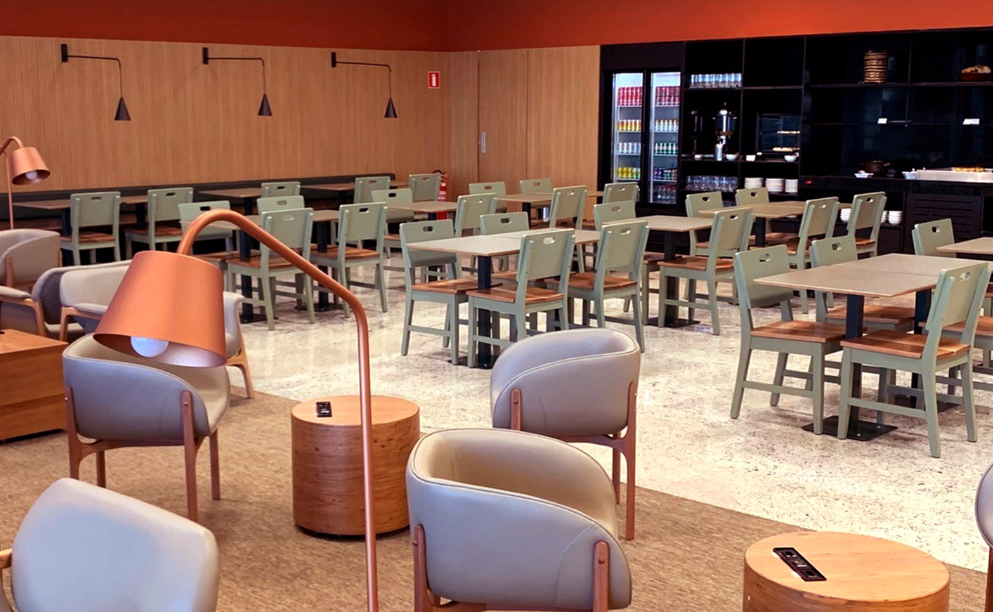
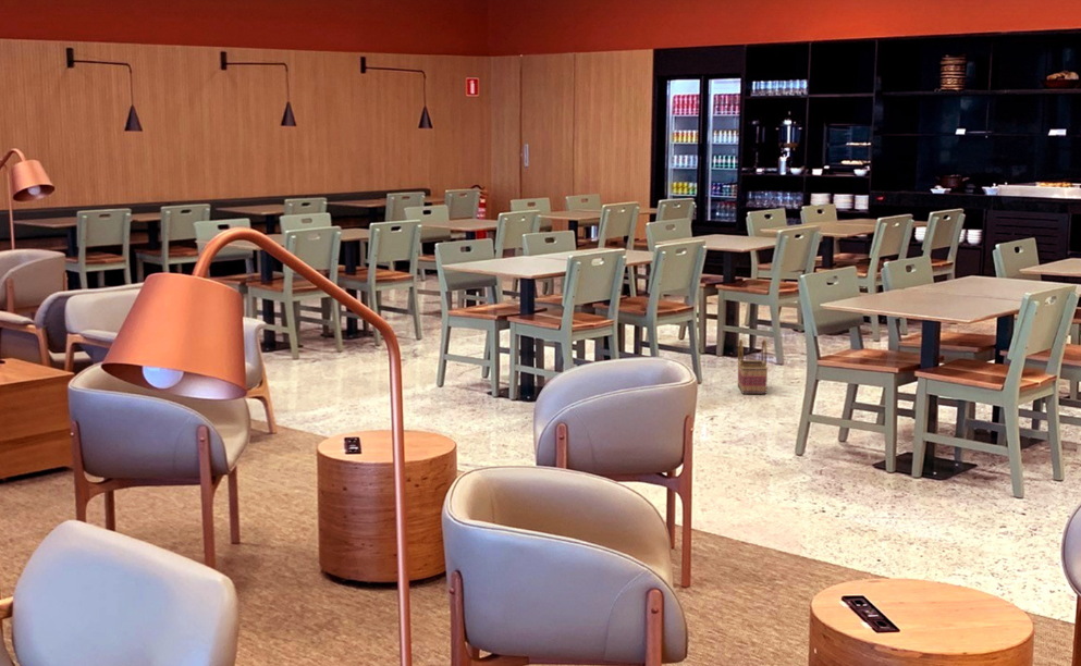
+ basket (751, 365)
